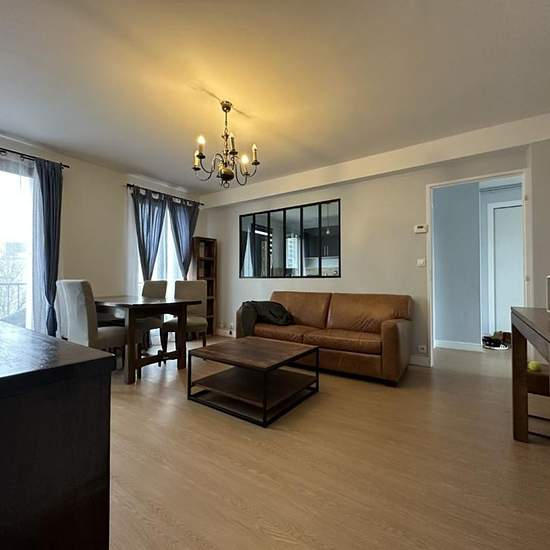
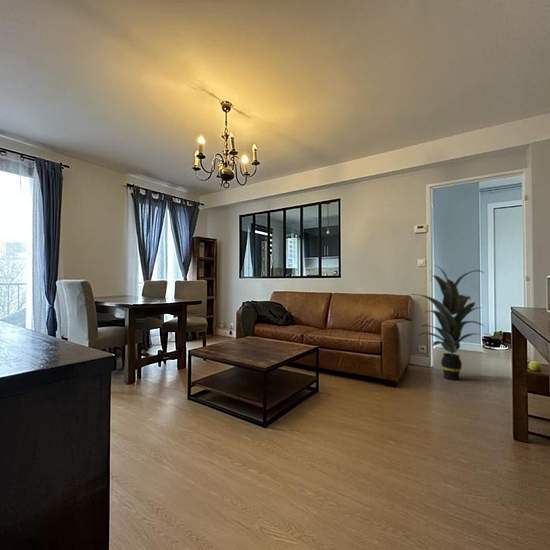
+ indoor plant (446, 320)
